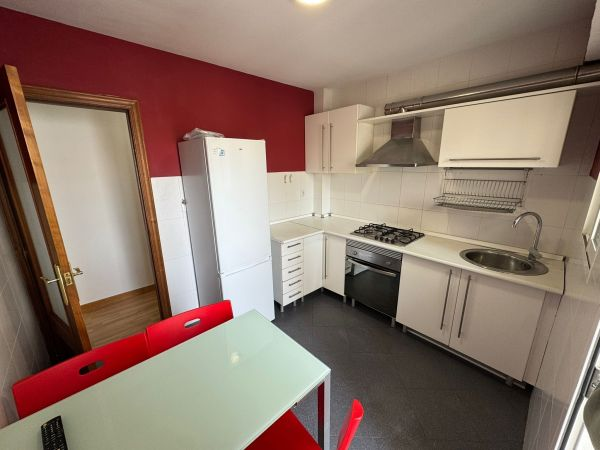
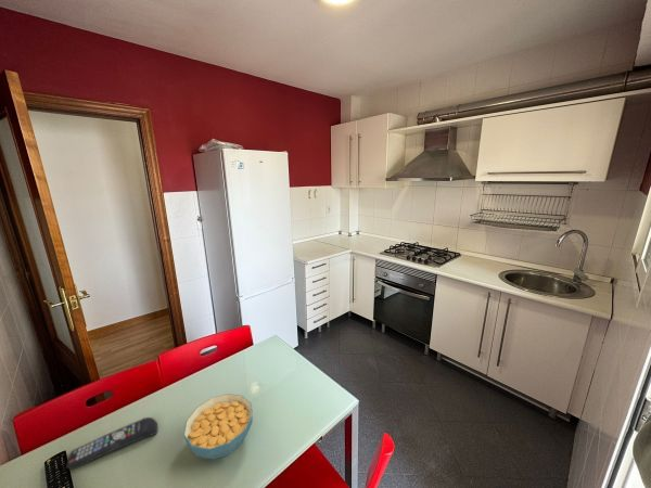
+ cereal bowl (221, 431)
+ remote control (115, 440)
